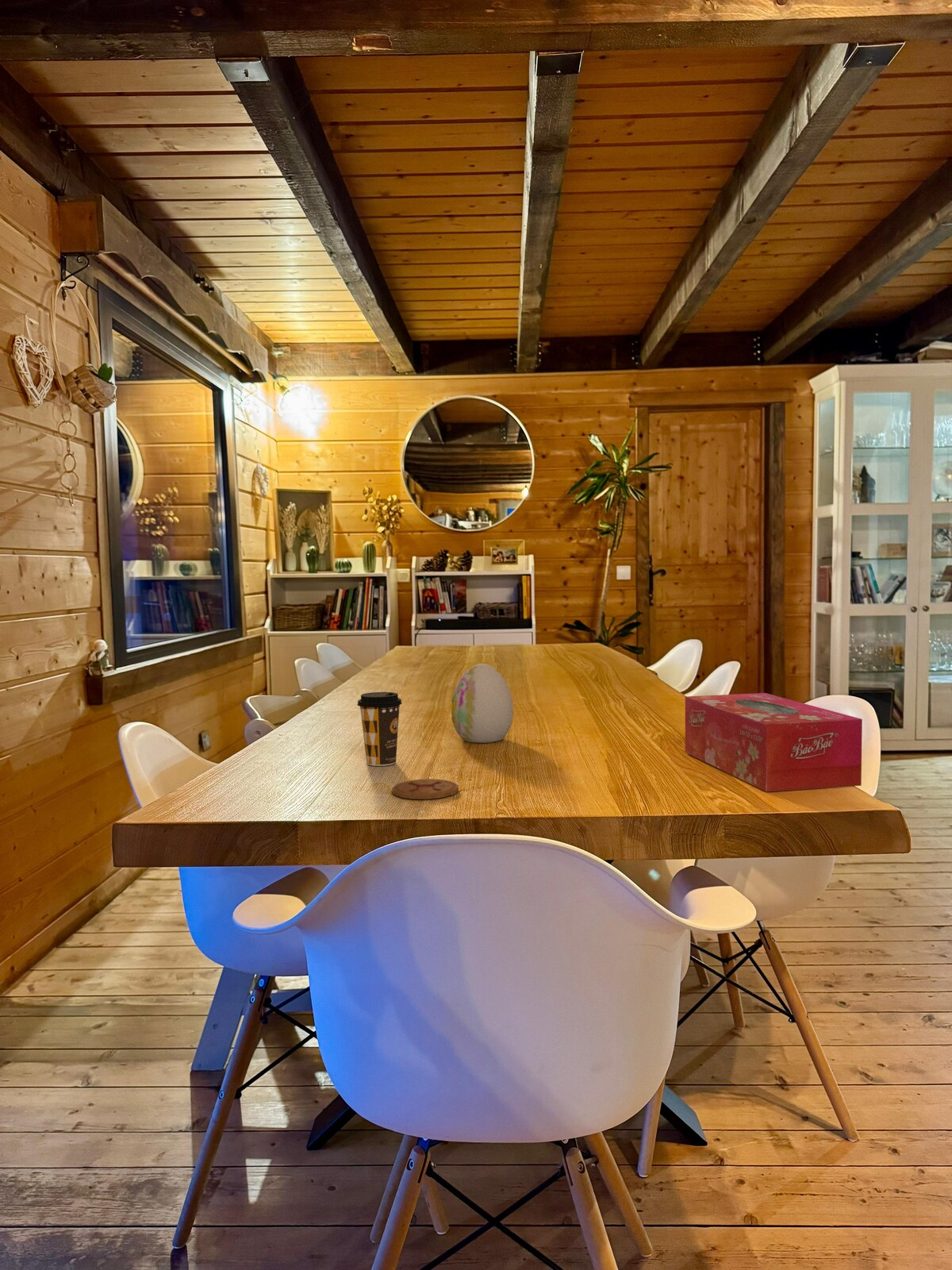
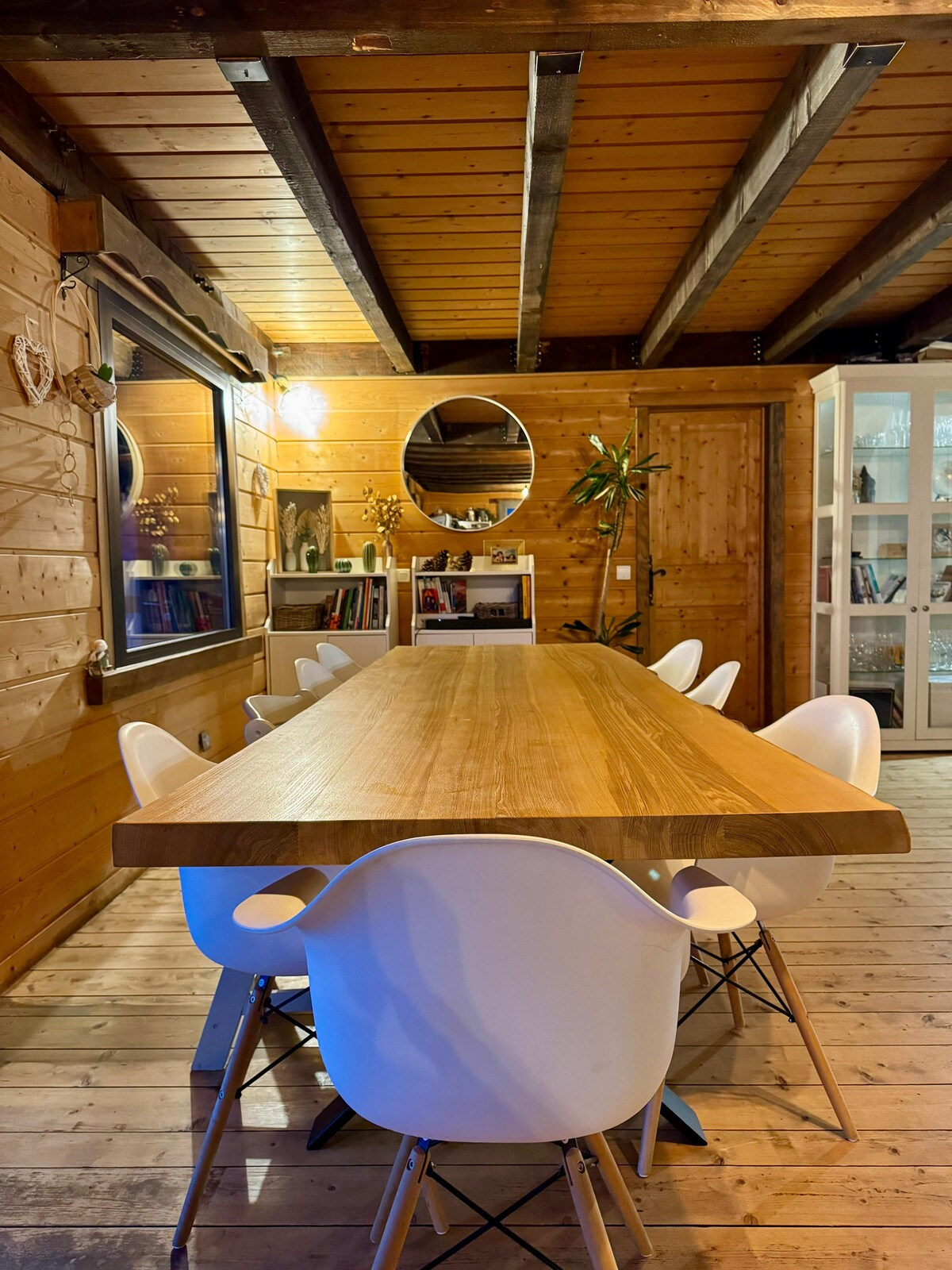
- tissue box (765, 737)
- coaster (425, 788)
- coffee cup (380, 729)
- decorative egg (482, 701)
